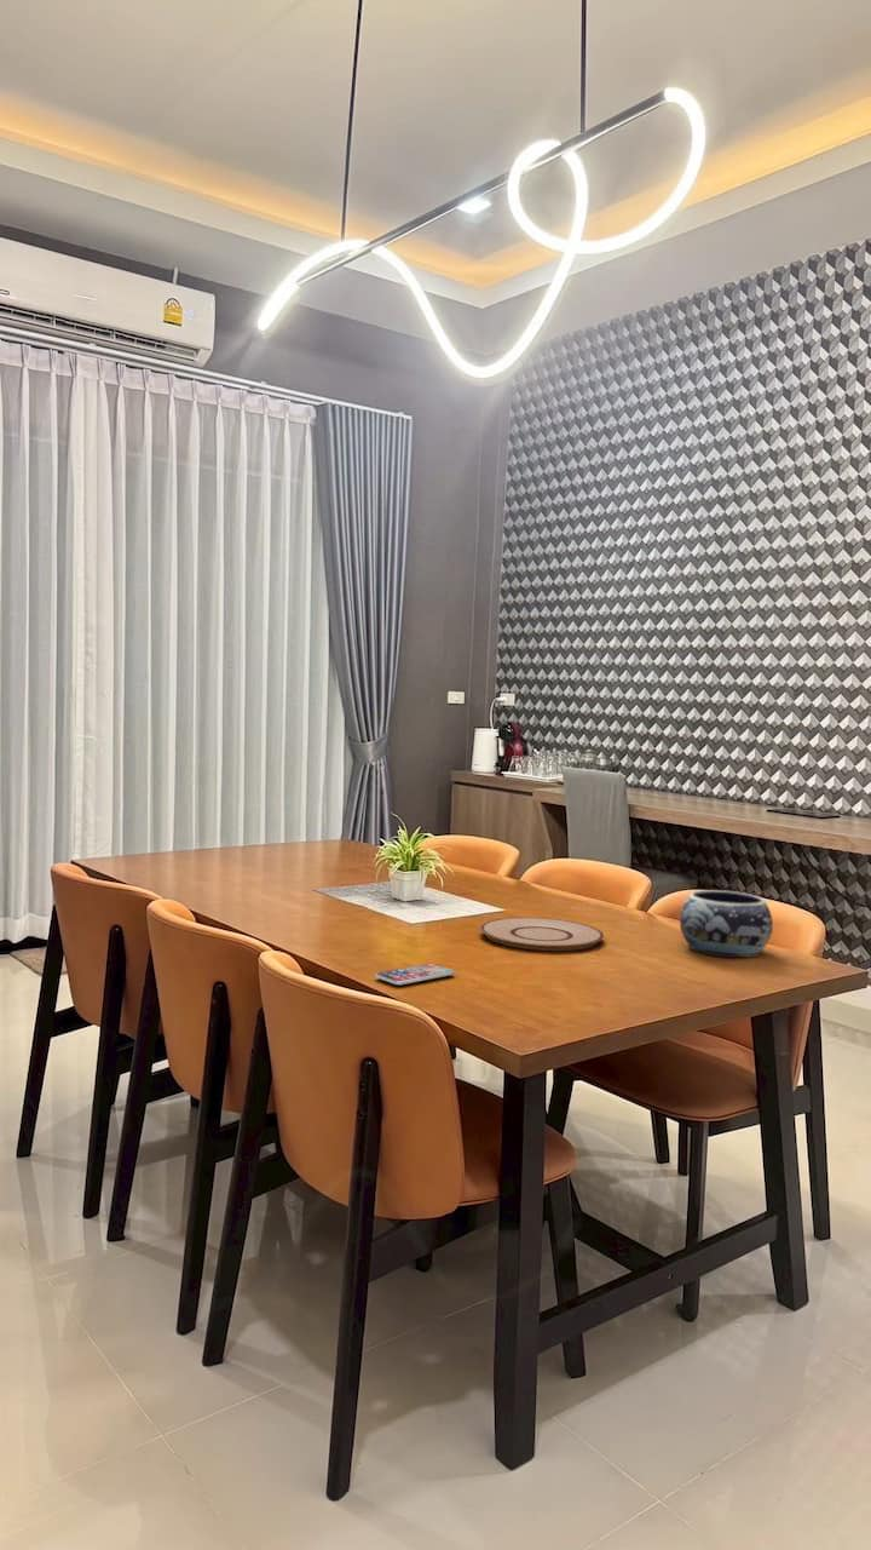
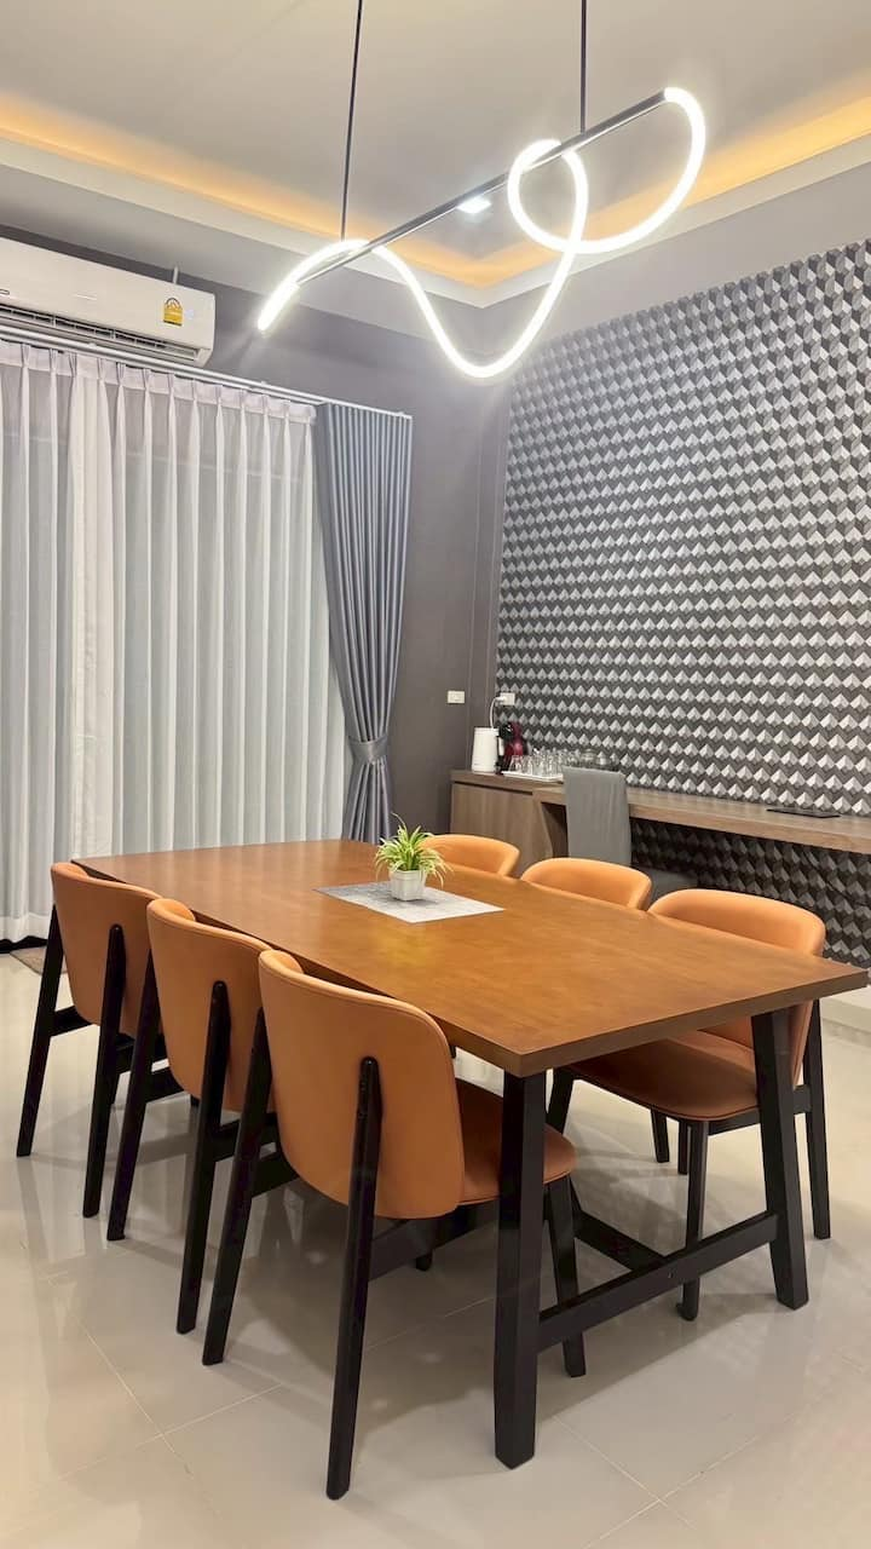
- plate (541, 934)
- smartphone (415, 974)
- decorative bowl (725, 923)
